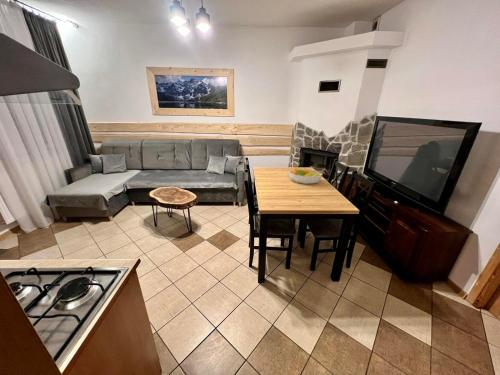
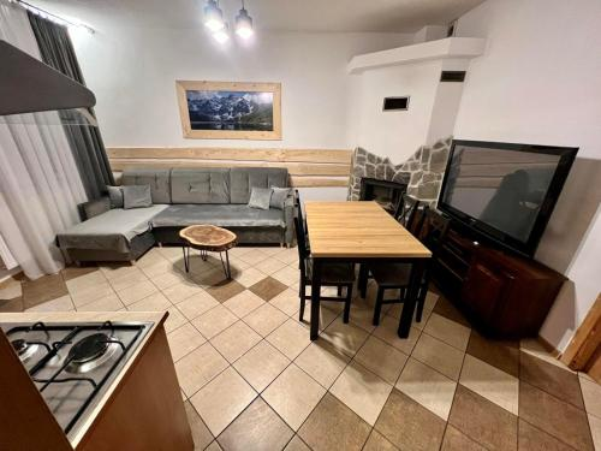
- fruit bowl (305, 175)
